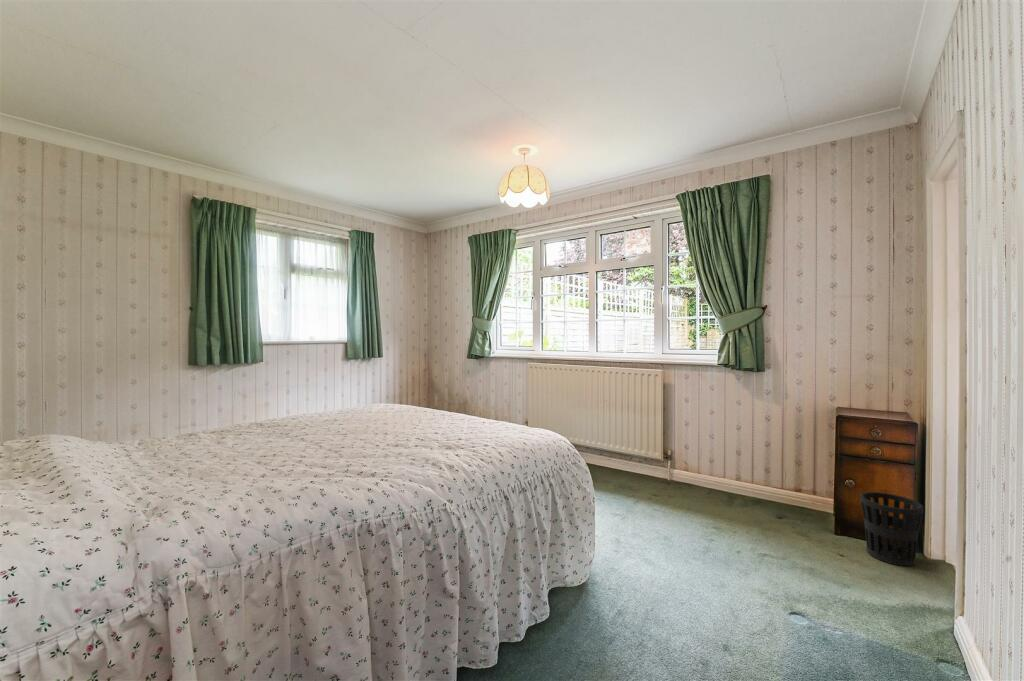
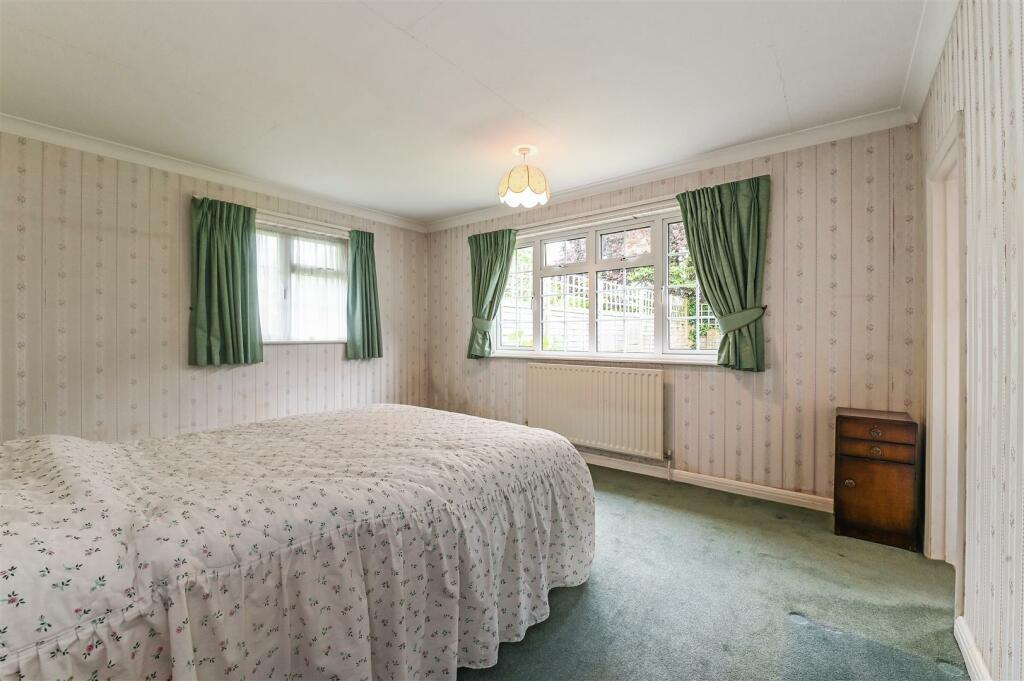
- wastebasket (890, 528)
